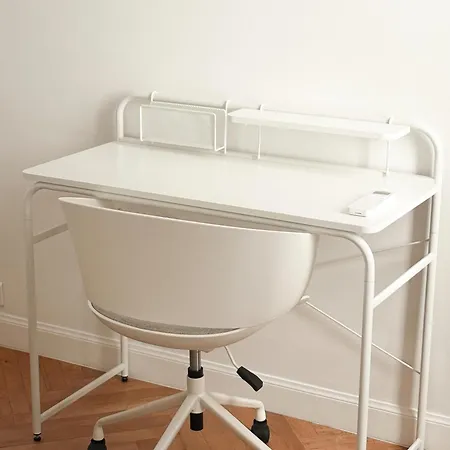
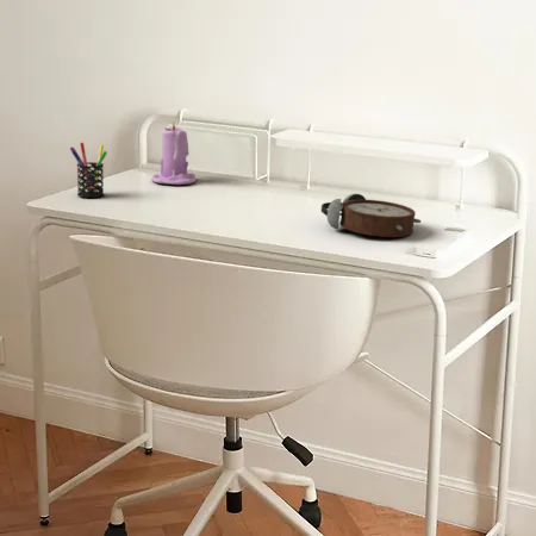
+ alarm clock (367, 213)
+ pen holder (91, 169)
+ candle (173, 150)
